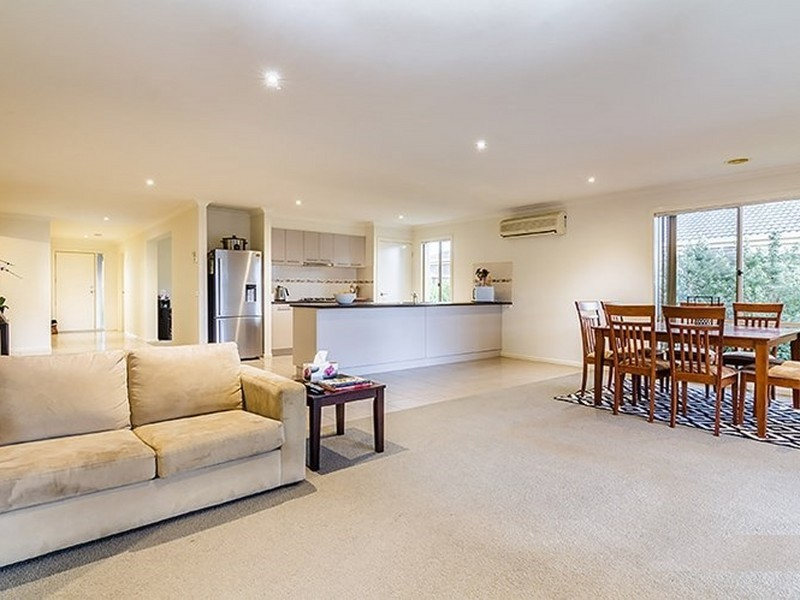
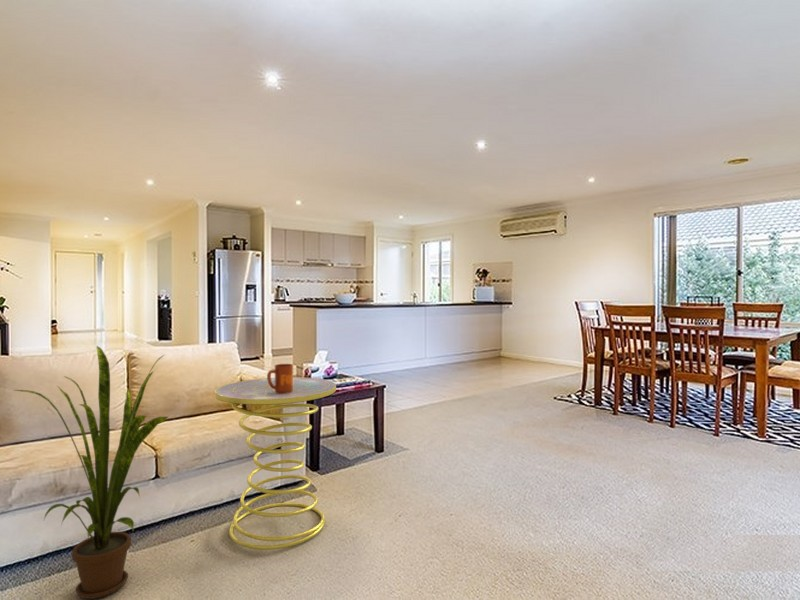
+ side table (277, 453)
+ mug (279, 378)
+ house plant (95, 467)
